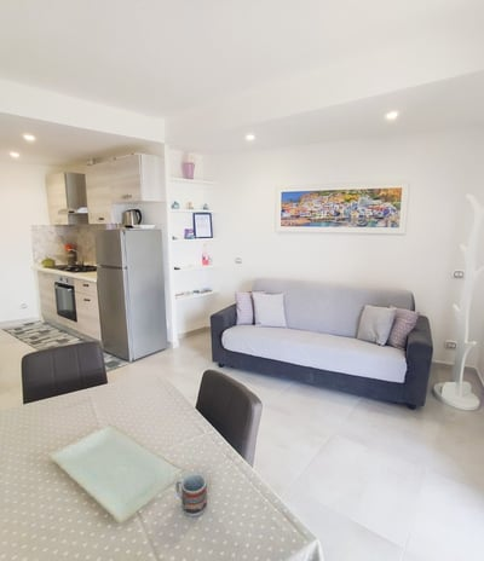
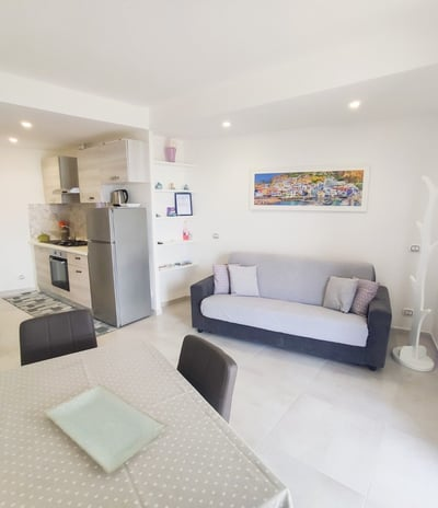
- cup (190, 492)
